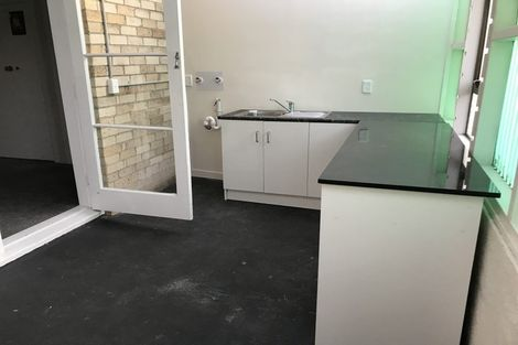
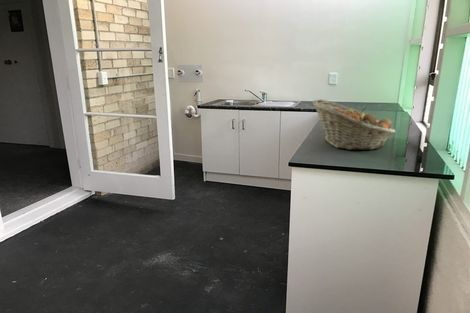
+ fruit basket (351, 122)
